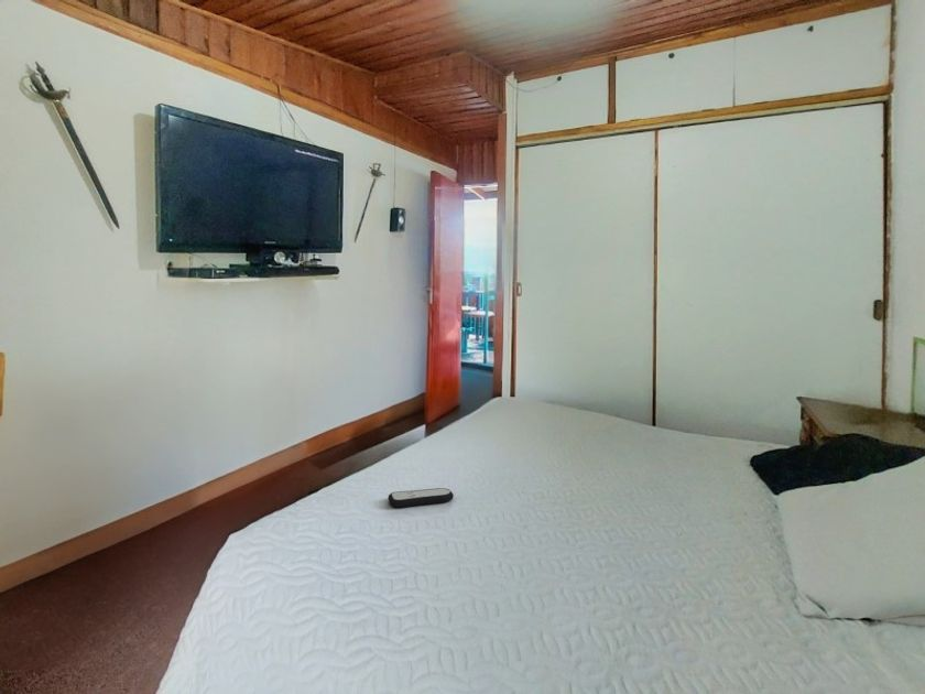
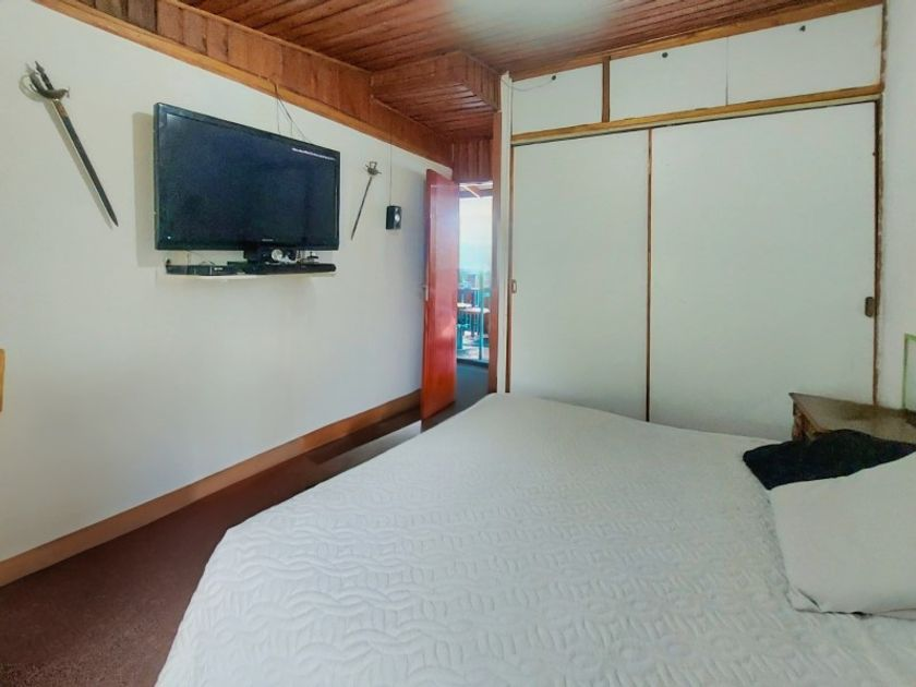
- remote control (421, 497)
